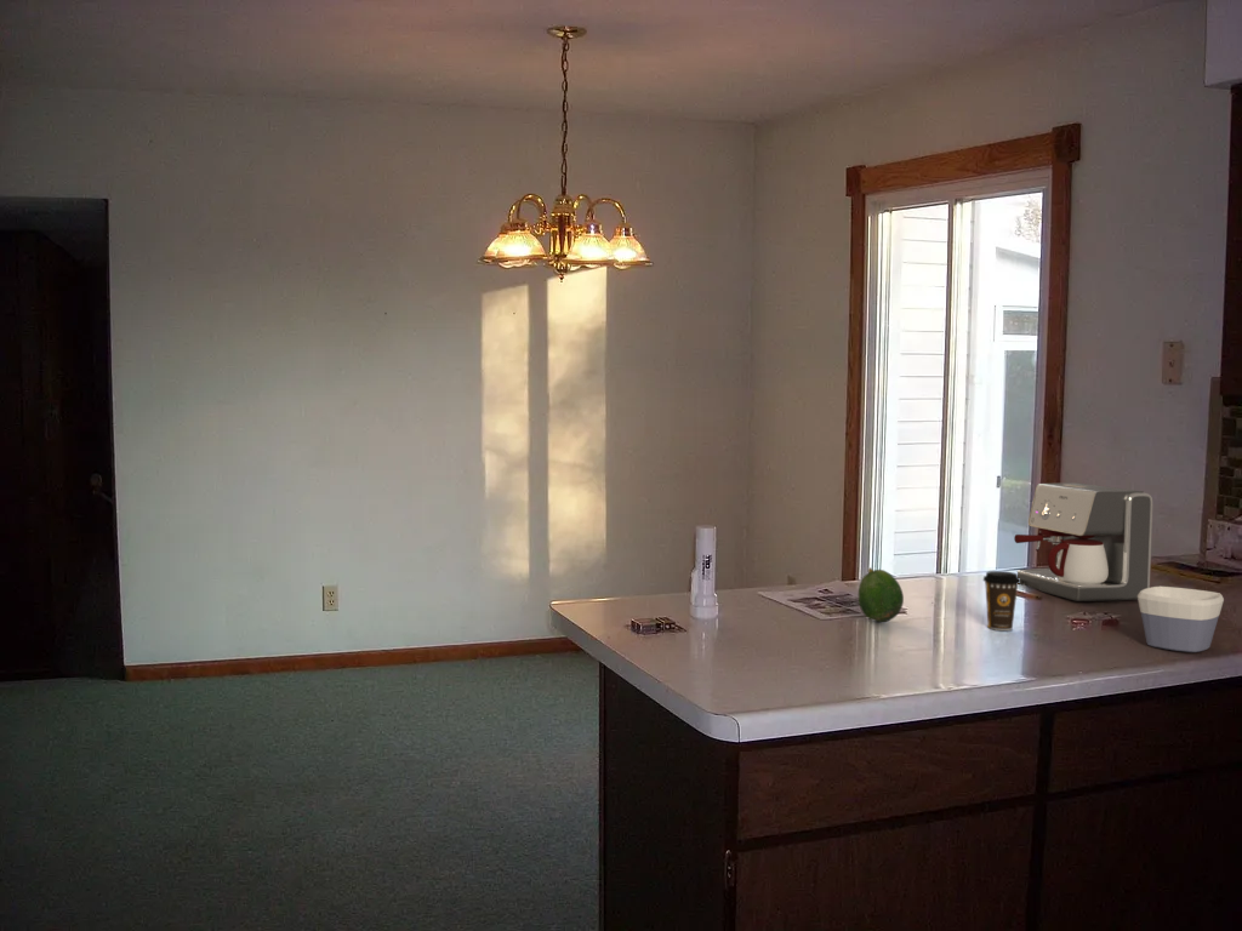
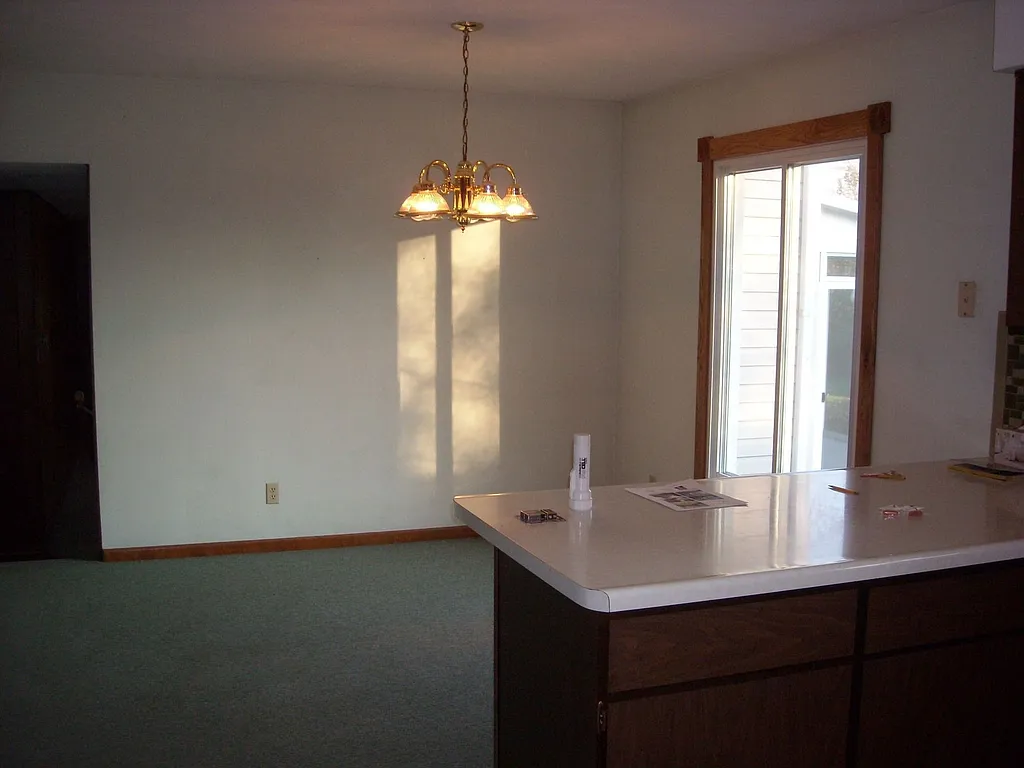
- fruit (881, 594)
- bowl (1179, 619)
- coffee maker (1083, 539)
- coffee cup (1001, 600)
